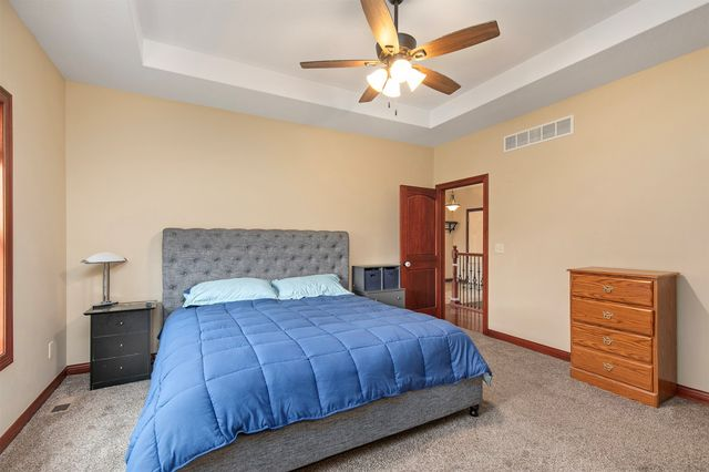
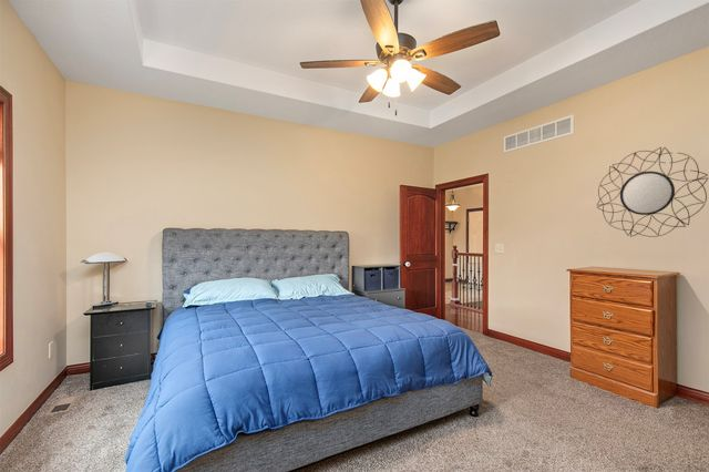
+ home mirror (646, 193)
